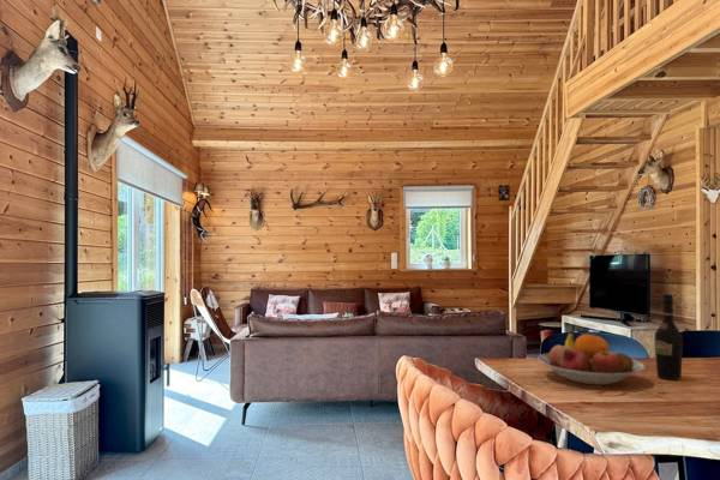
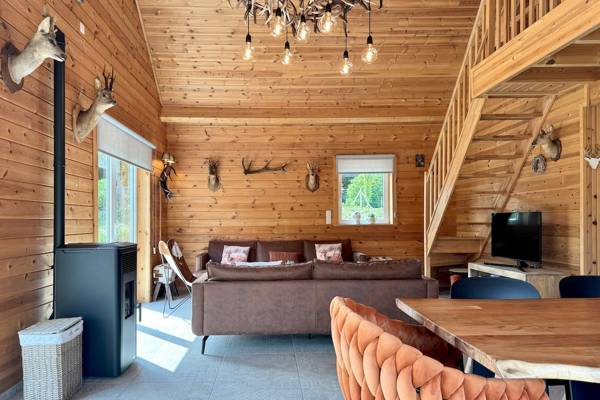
- wine bottle (667, 336)
- fruit bowl (589, 356)
